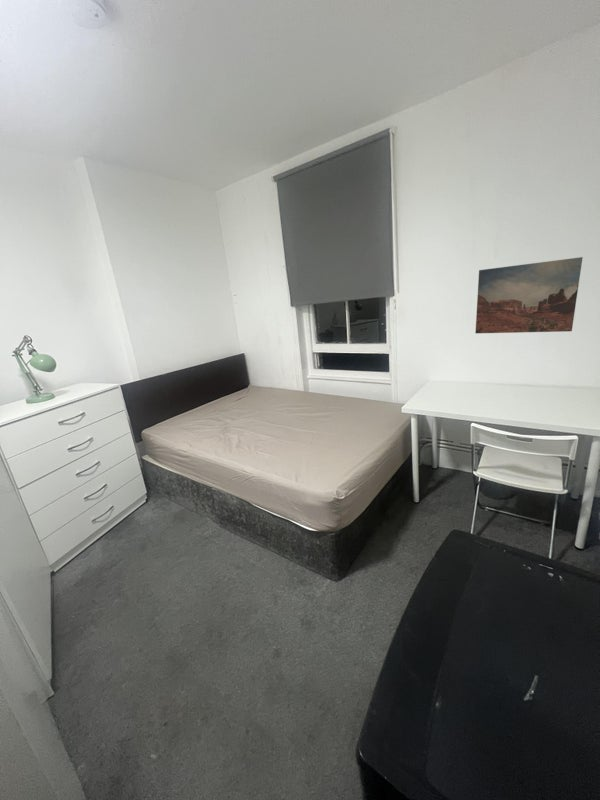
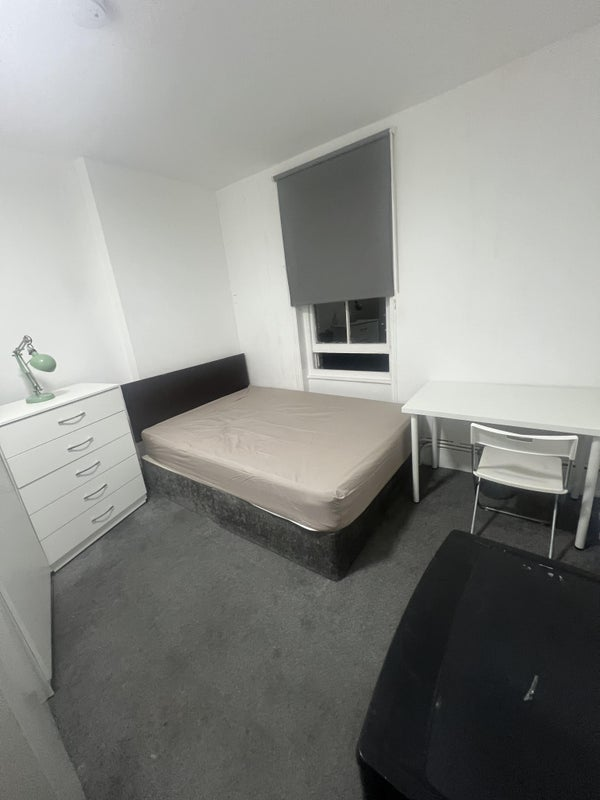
- wall art (523, 299)
